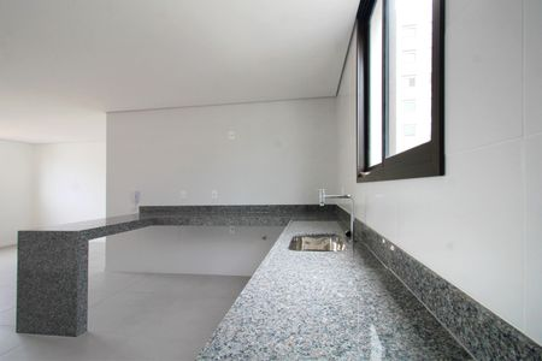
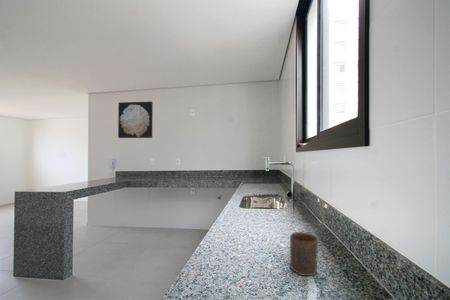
+ cup (303, 253)
+ wall art (135, 120)
